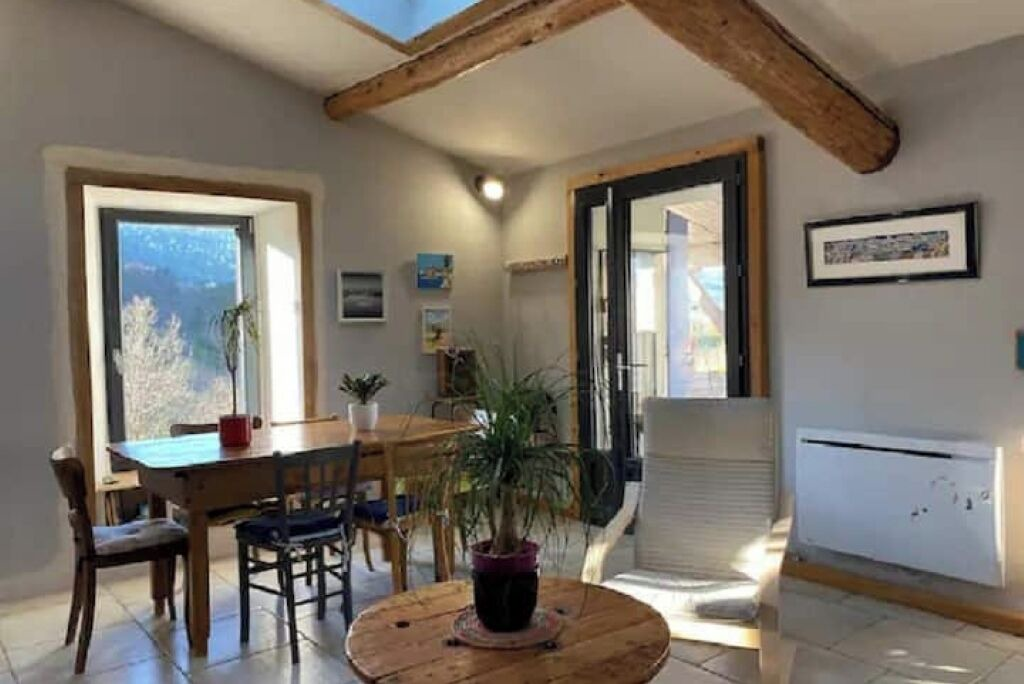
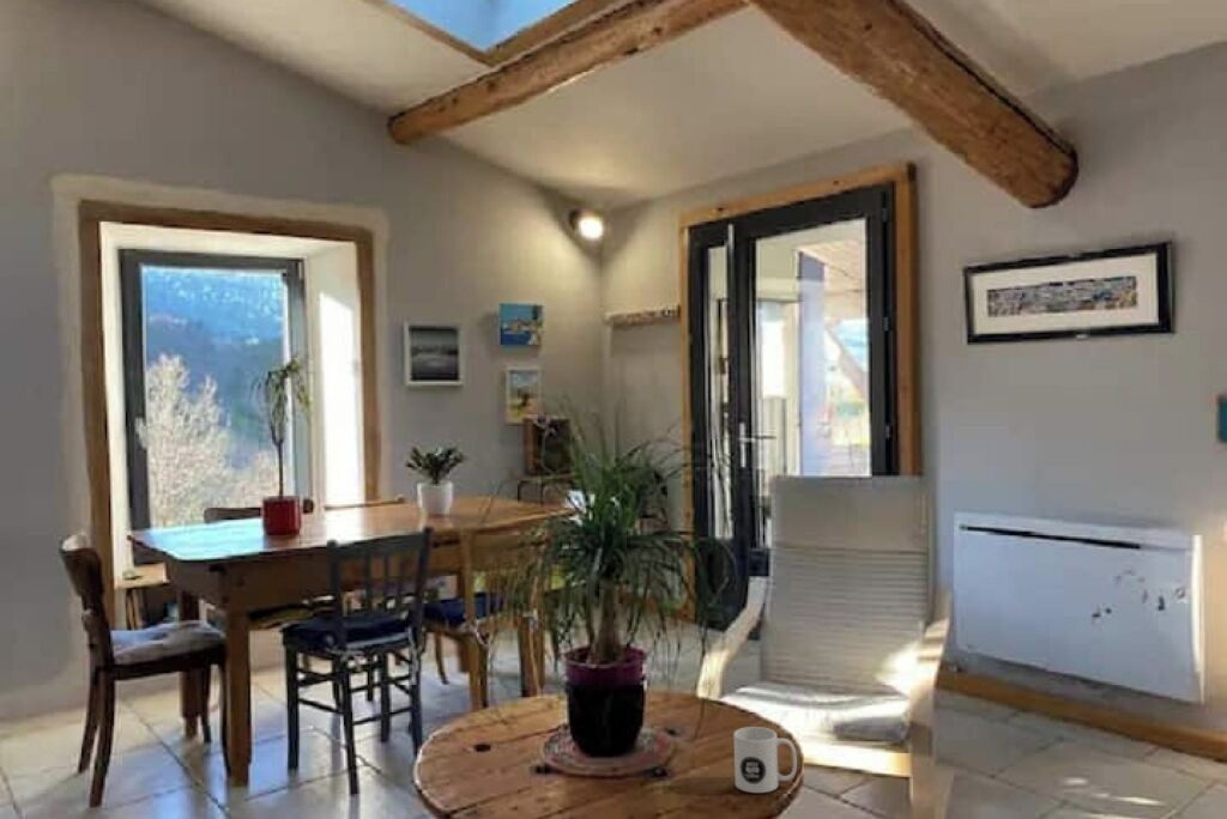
+ mug (764, 759)
